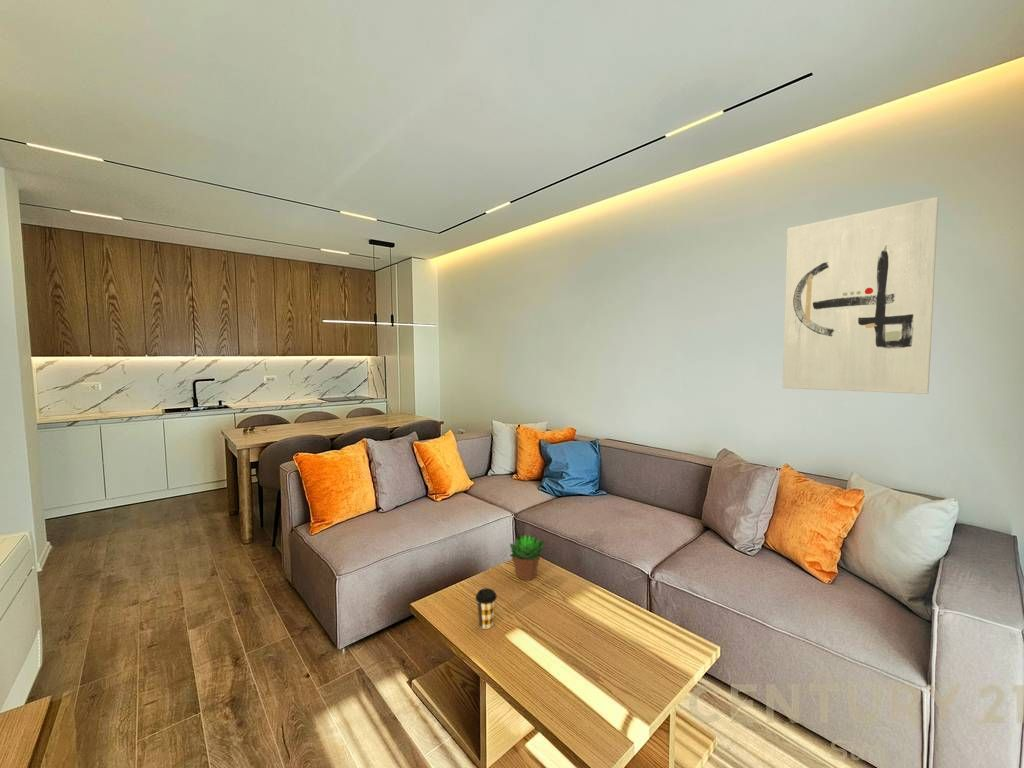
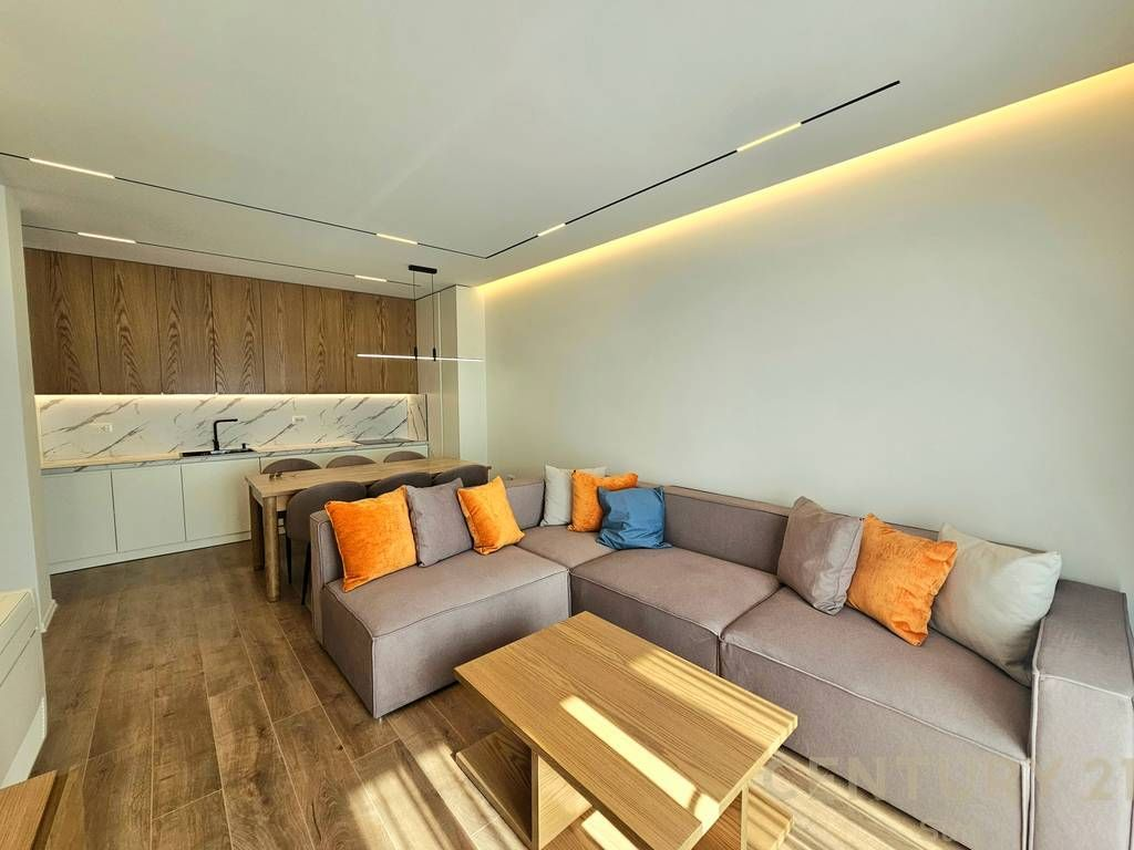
- wall art (851, 303)
- coffee cup (486, 608)
- succulent plant (527, 556)
